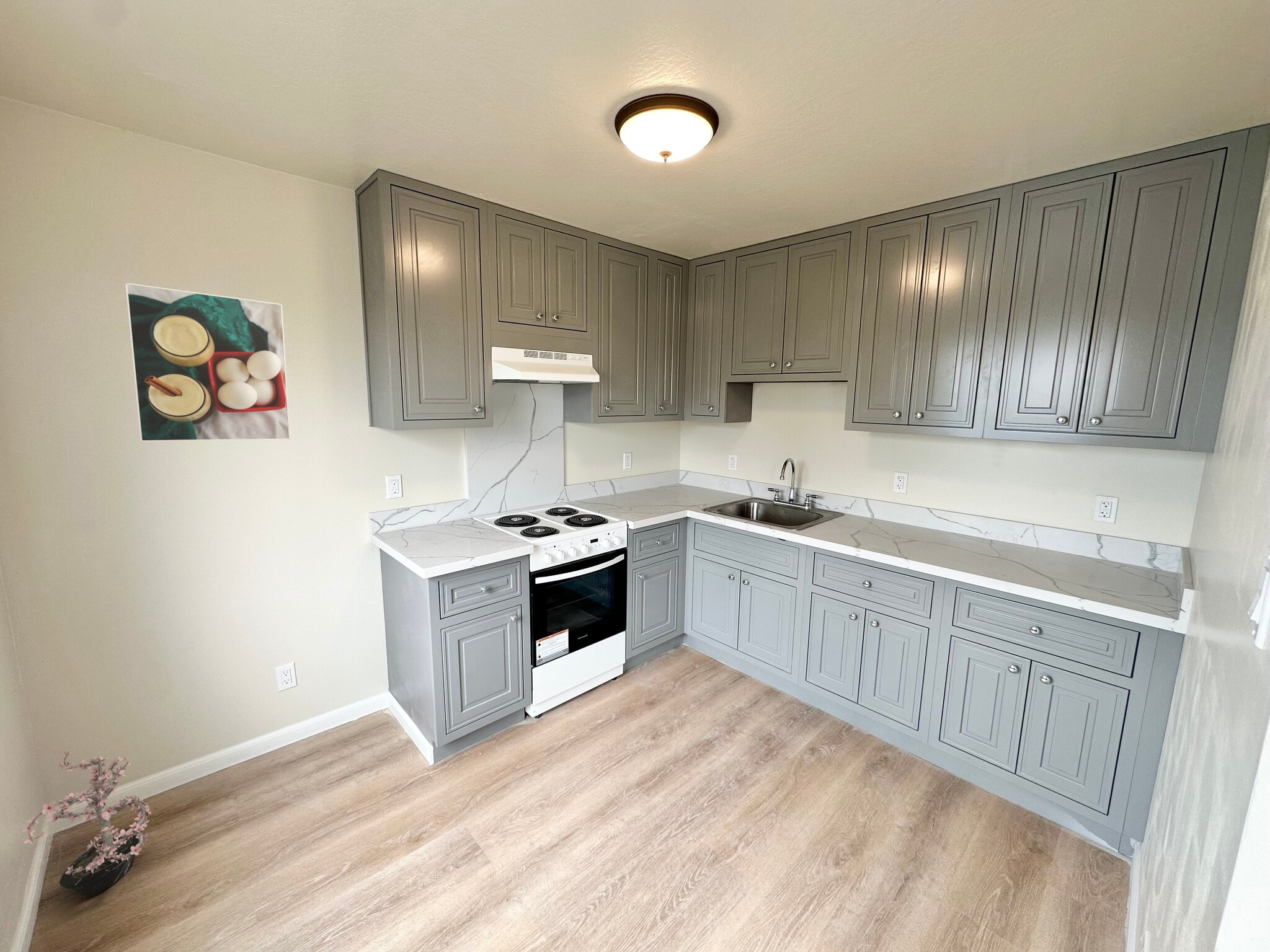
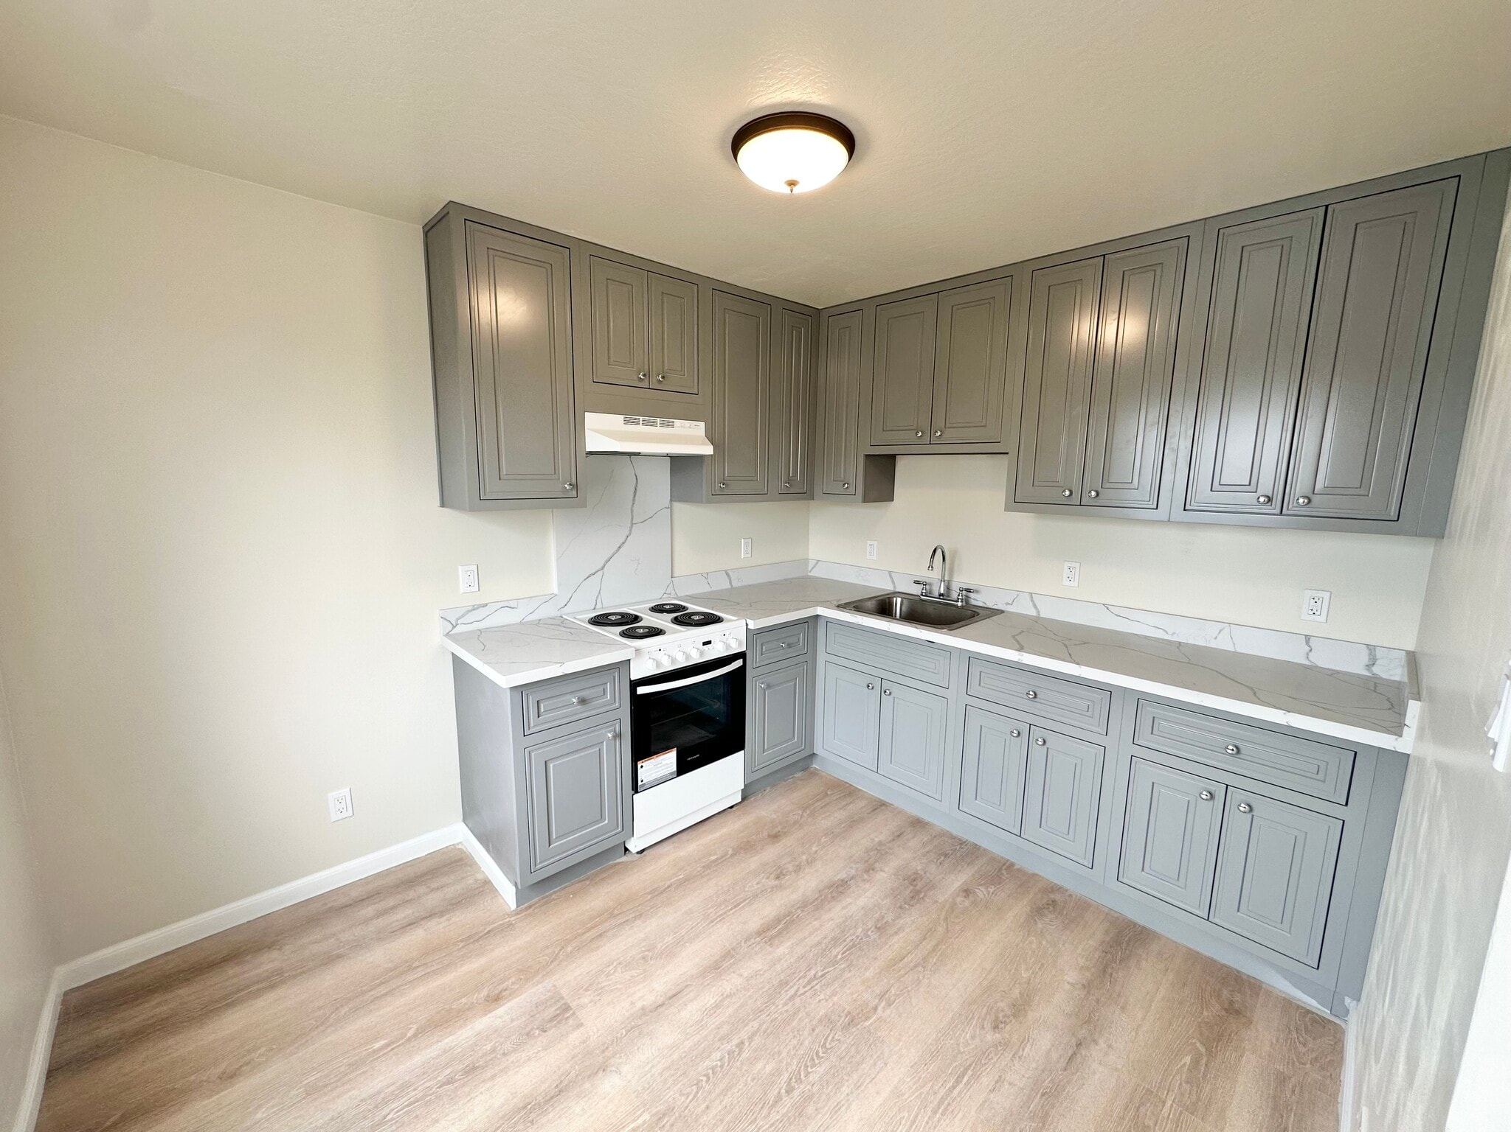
- potted plant (97, 835)
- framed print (215, 369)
